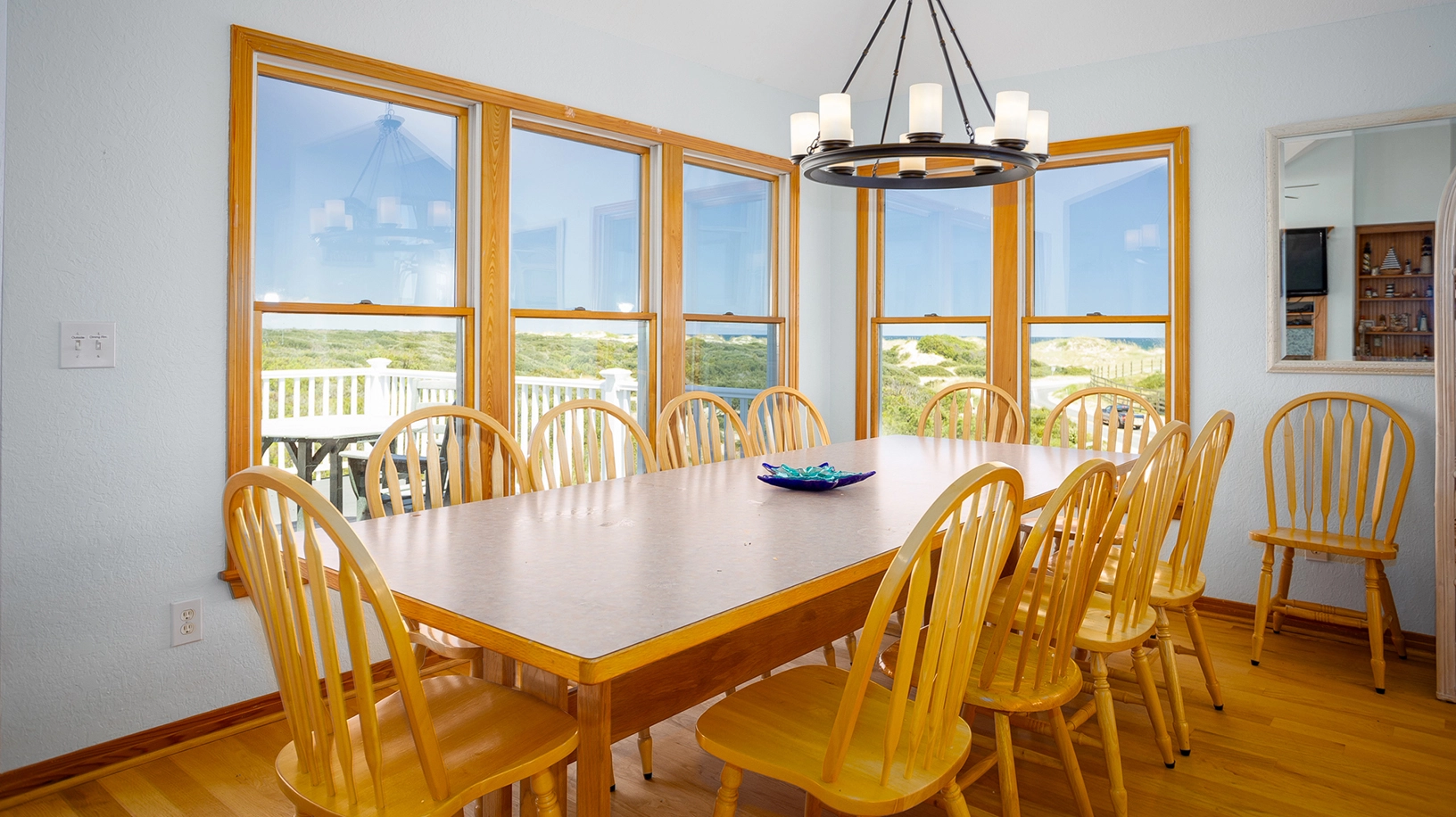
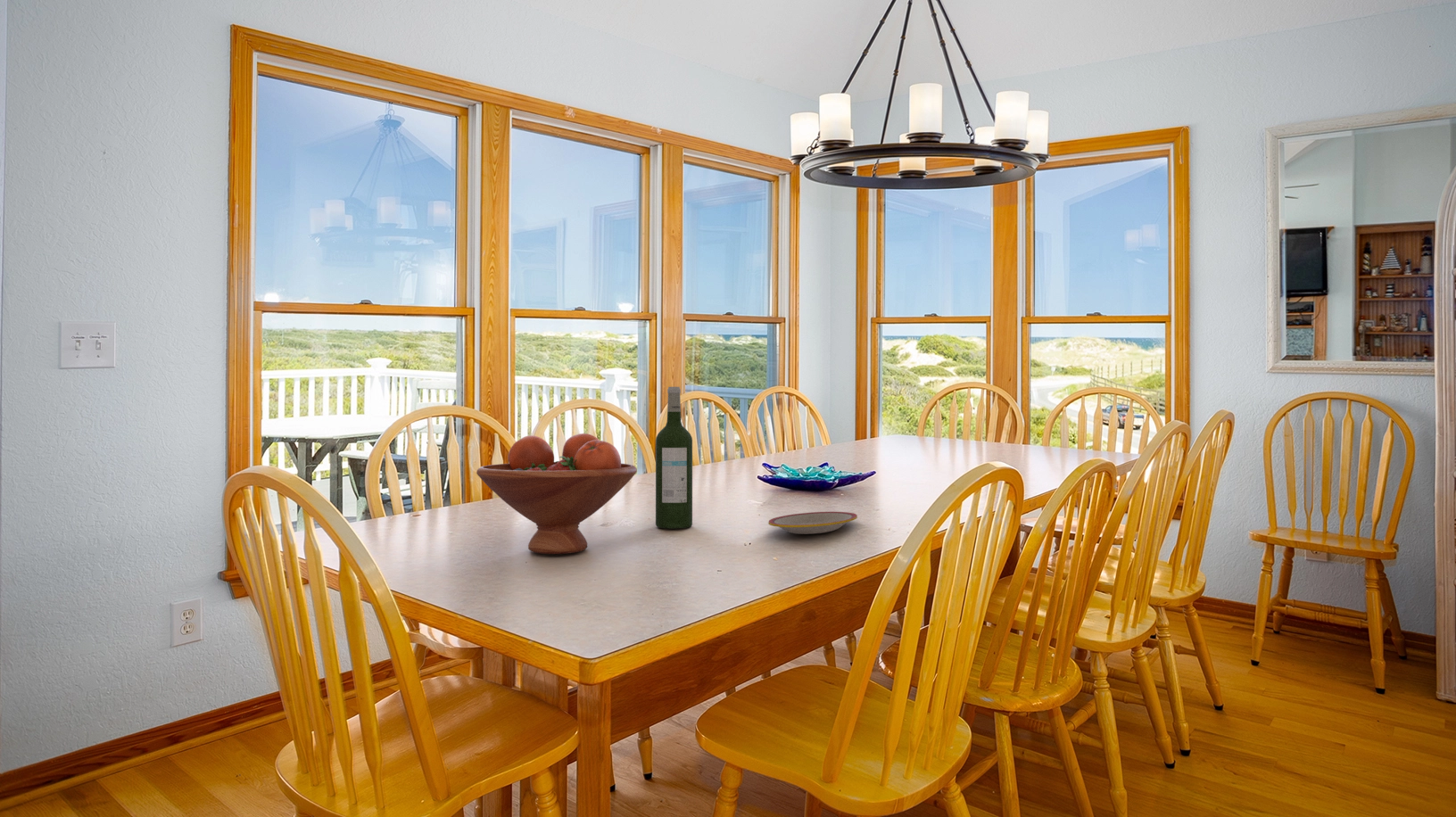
+ fruit bowl (558, 492)
+ plate (814, 524)
+ wine bottle (674, 456)
